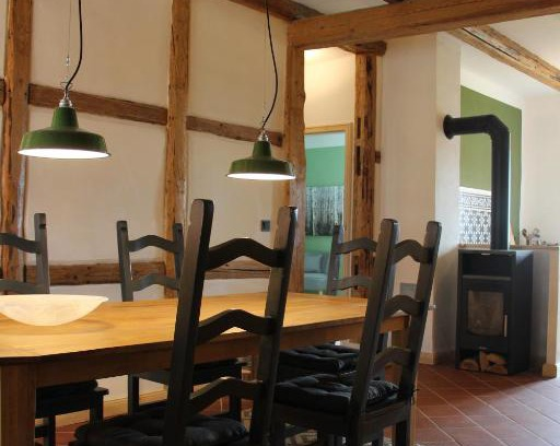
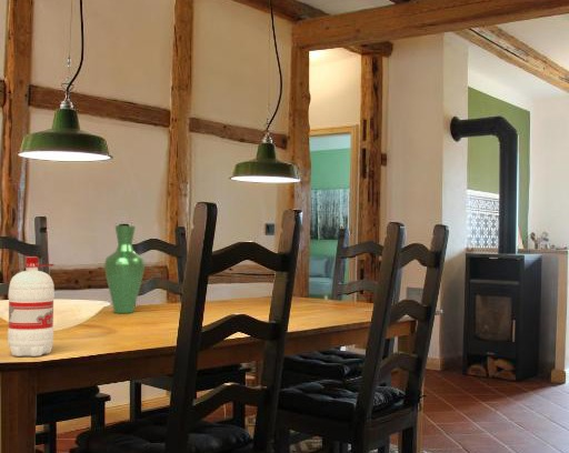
+ vase (124, 269)
+ water bottle (31, 305)
